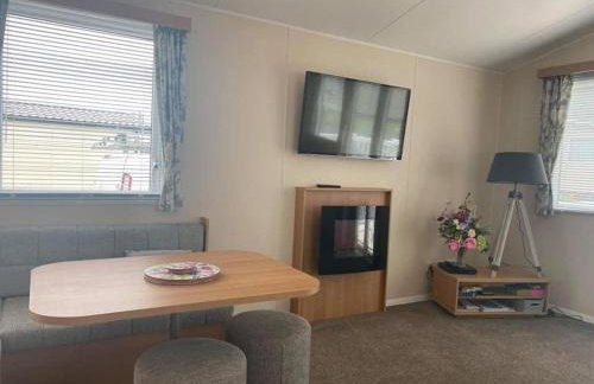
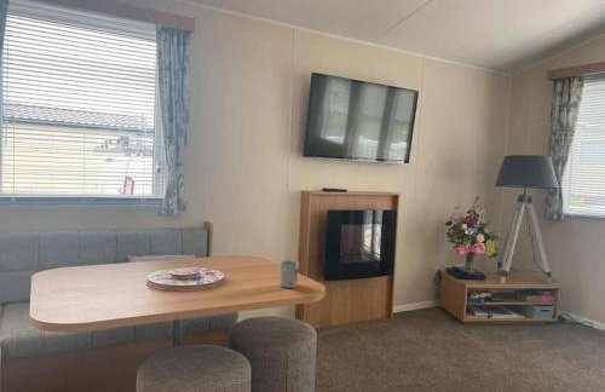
+ mug (287, 275)
